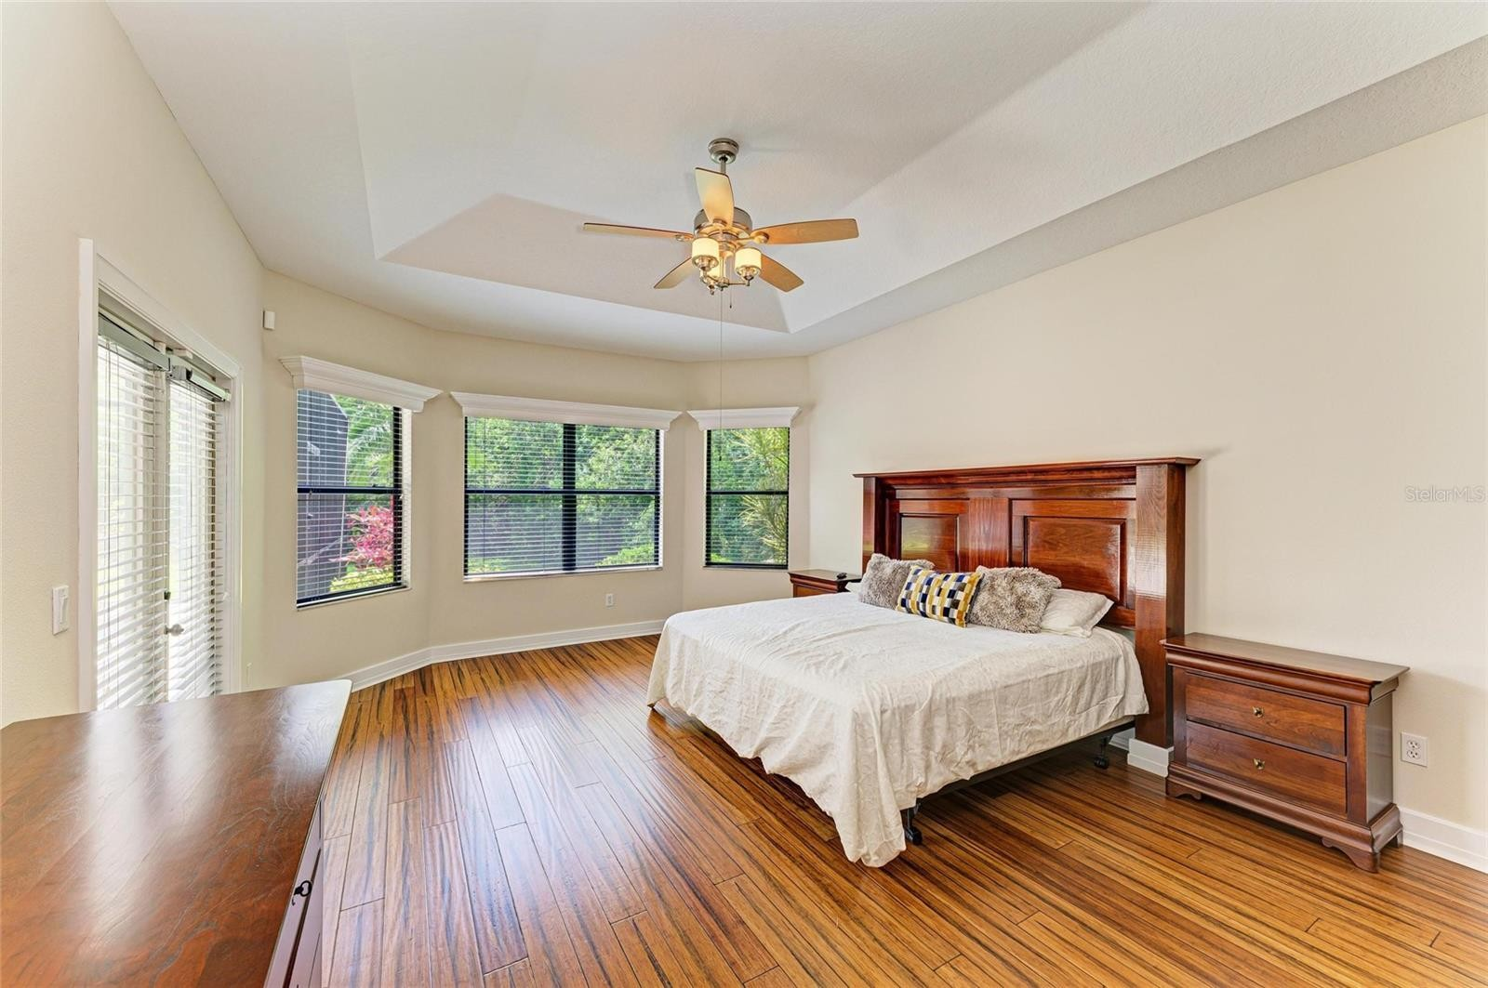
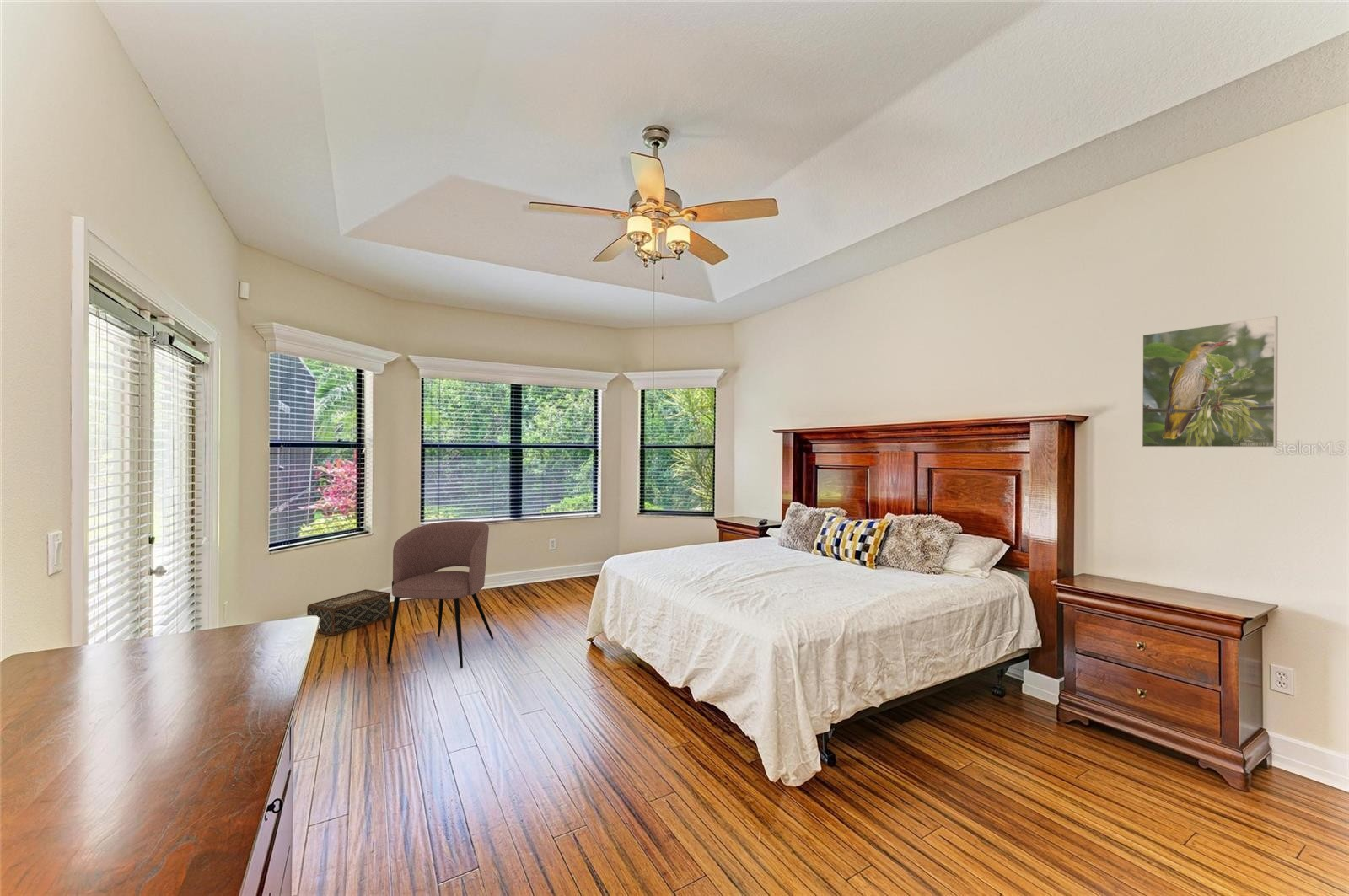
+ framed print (1204, 386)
+ armchair (444, 589)
+ woven basket (350, 610)
